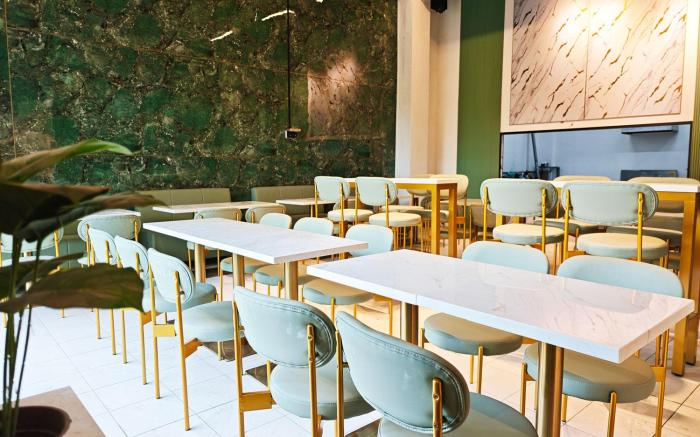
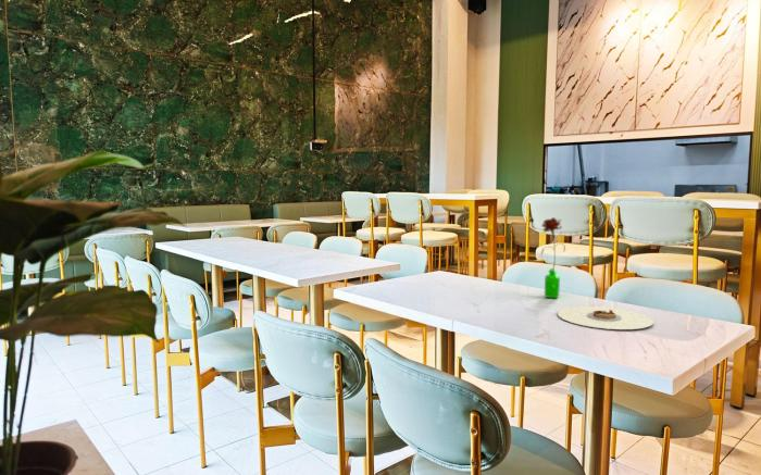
+ plate (603, 314)
+ flower (554, 257)
